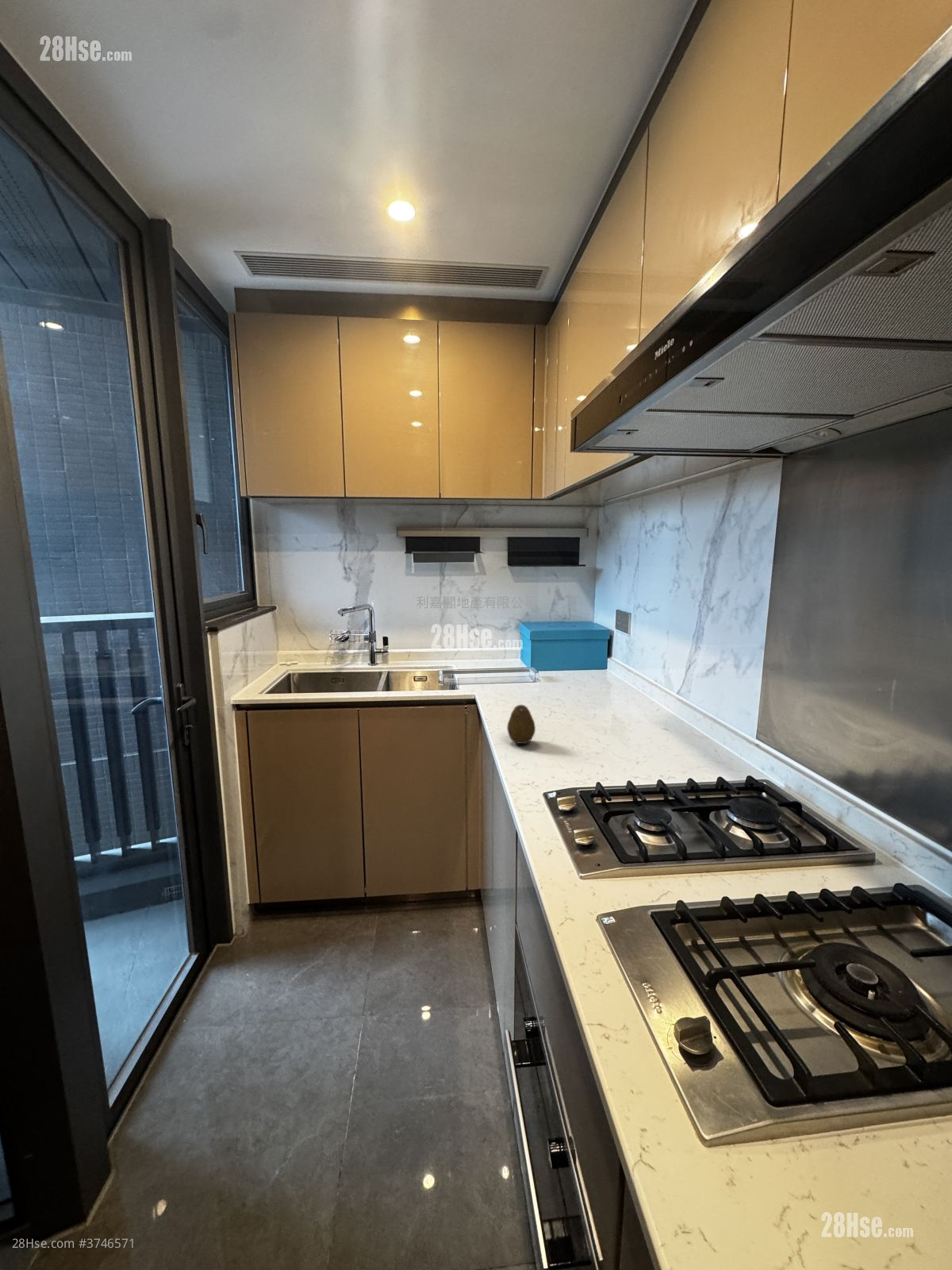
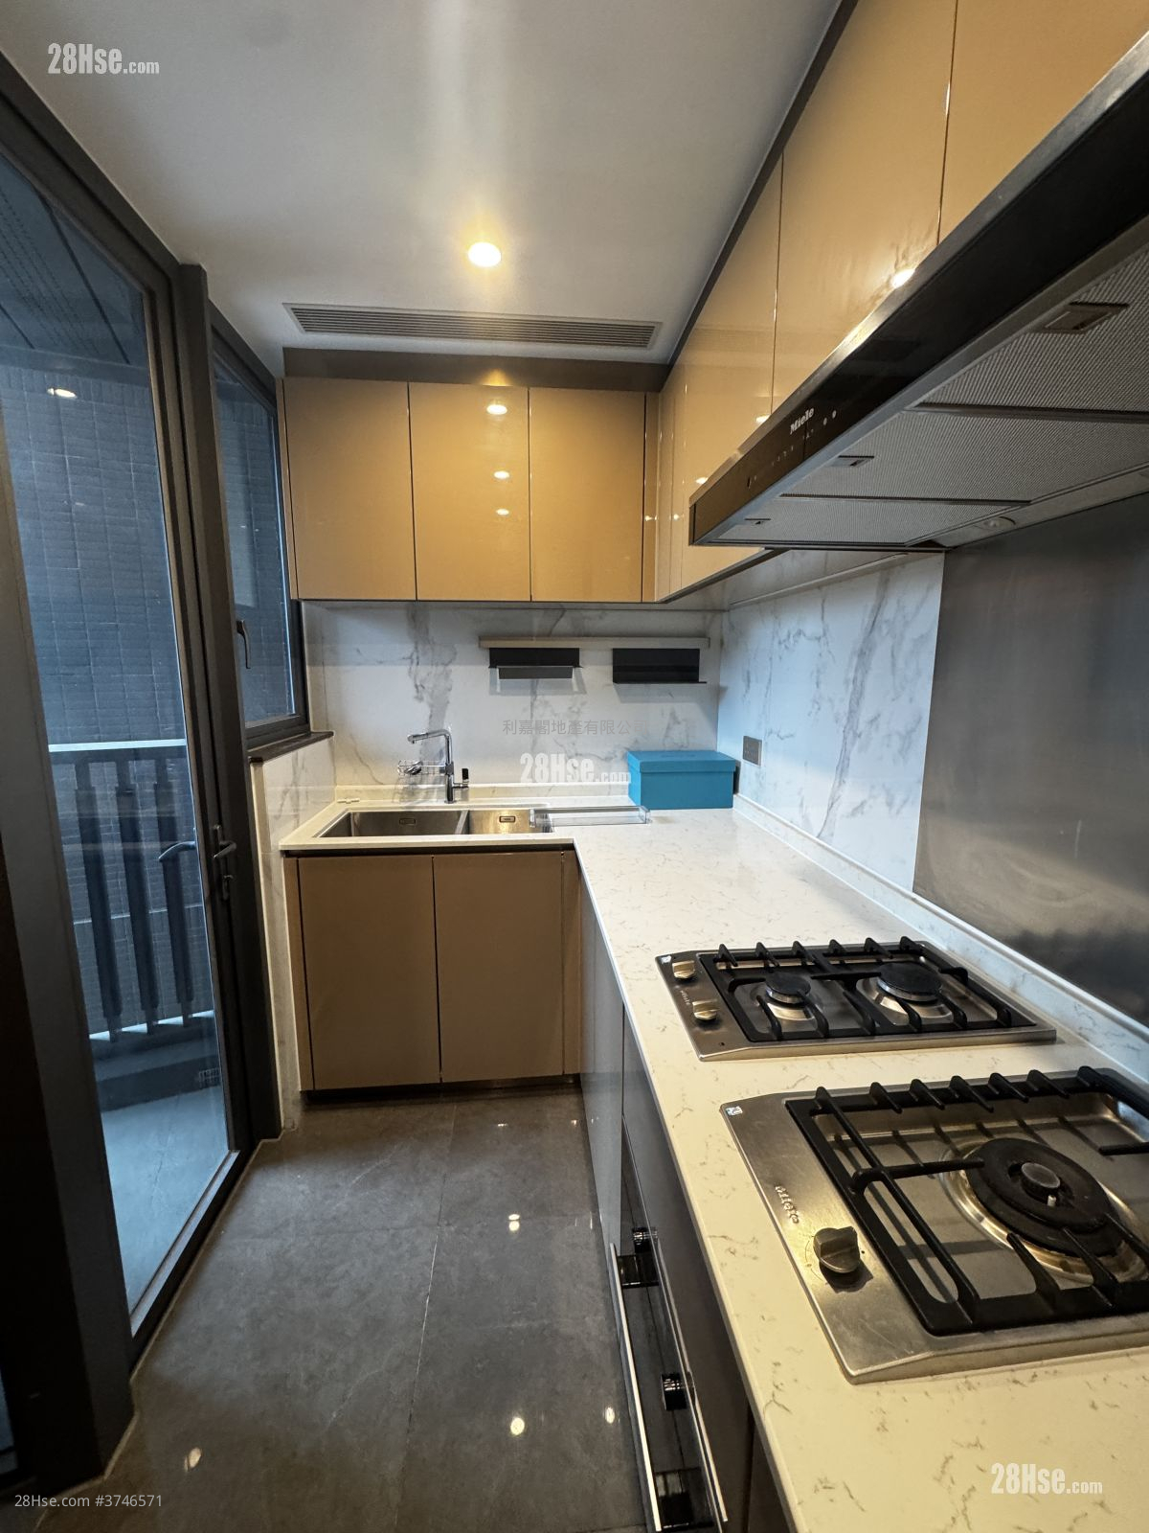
- fruit (520, 723)
